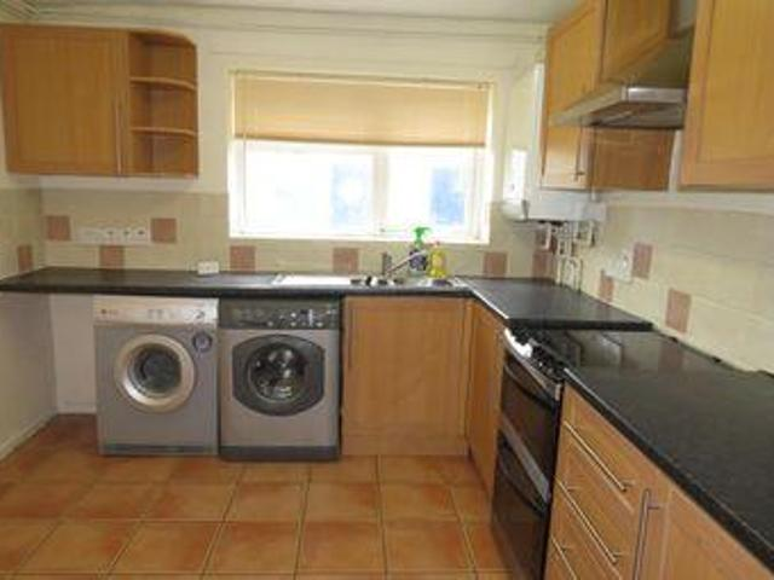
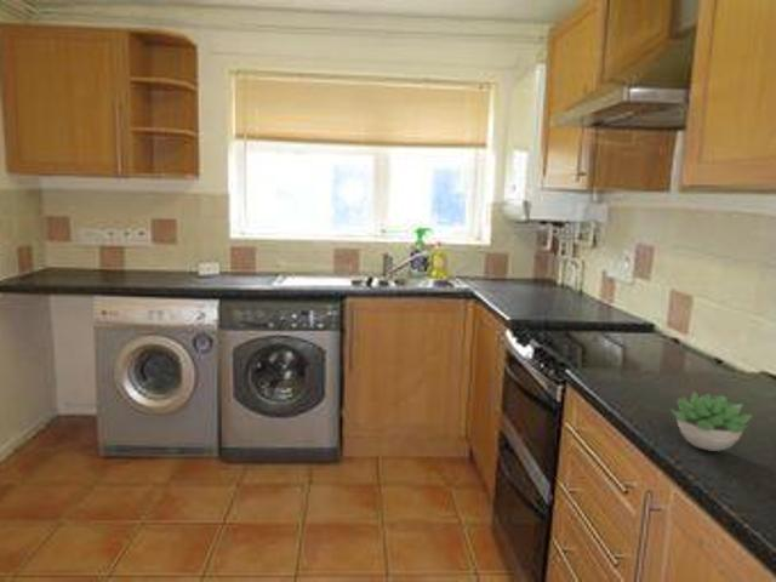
+ succulent plant (709, 422)
